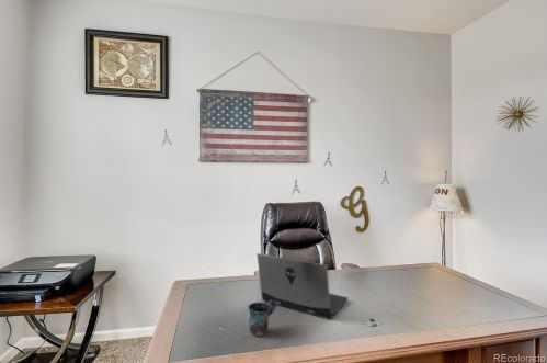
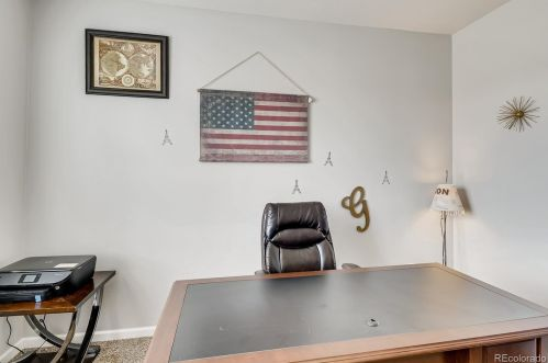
- laptop (303, 277)
- mug (263, 318)
